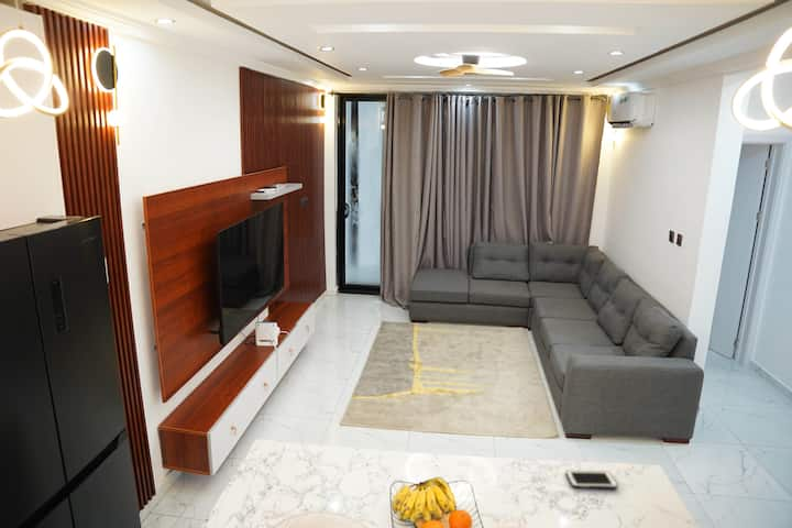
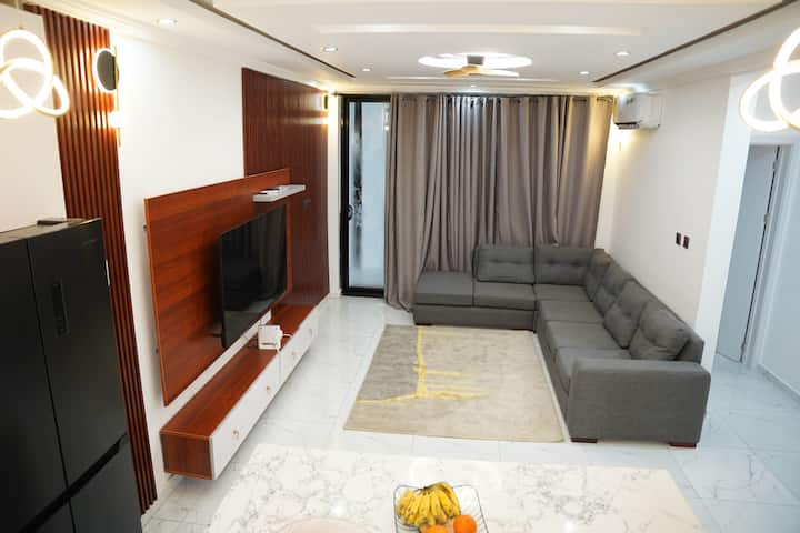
- cell phone (591, 479)
